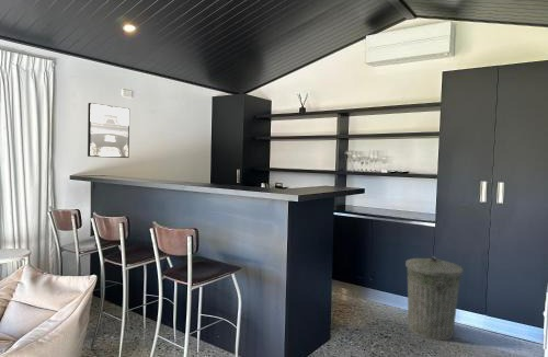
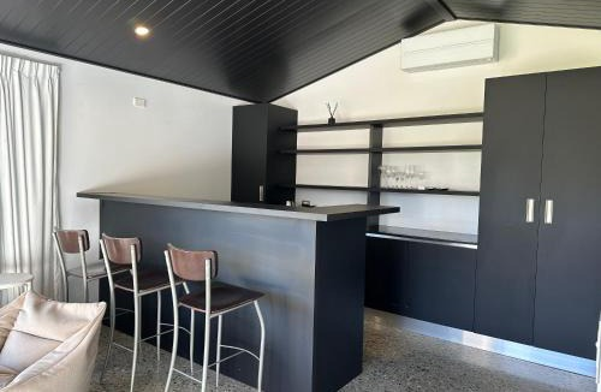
- wall art (109, 131)
- trash can (432, 293)
